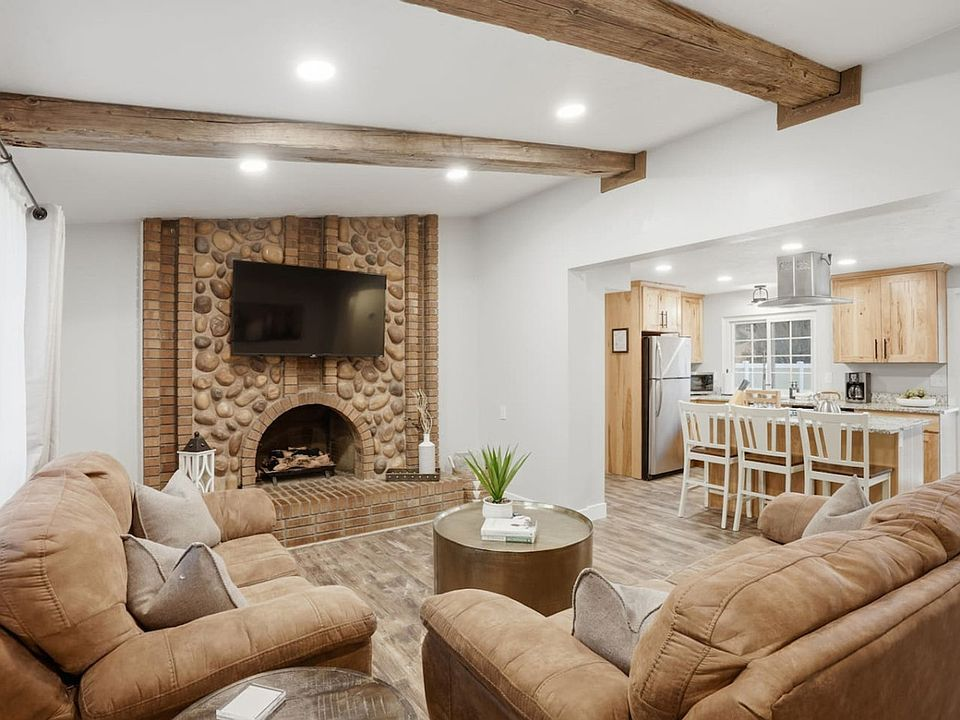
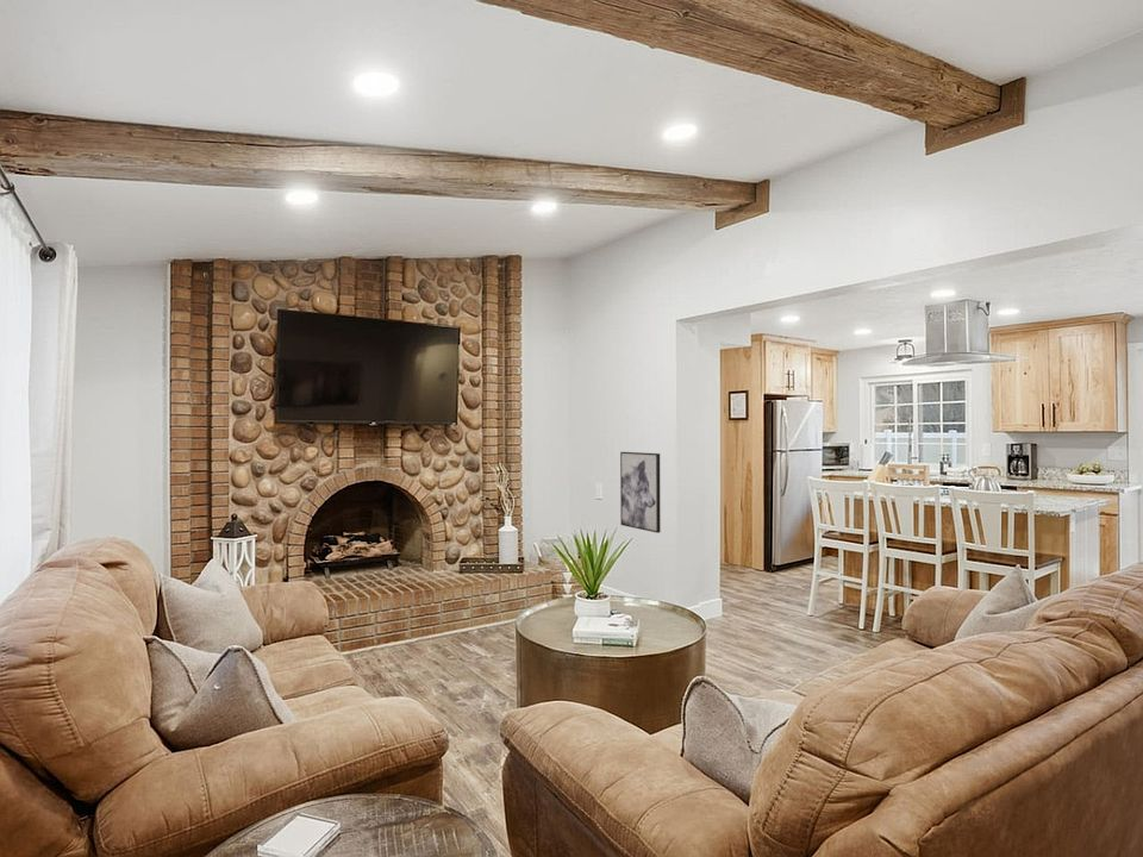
+ wall art (639, 490)
